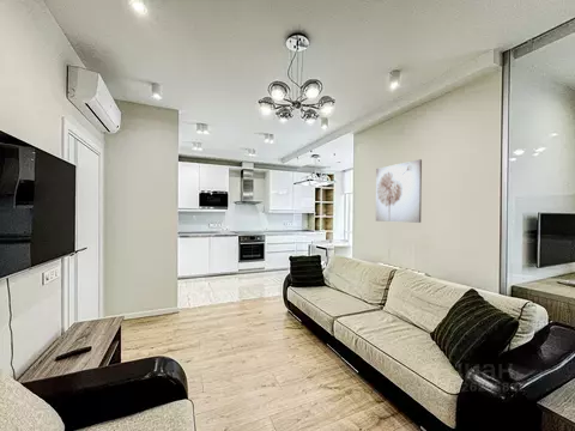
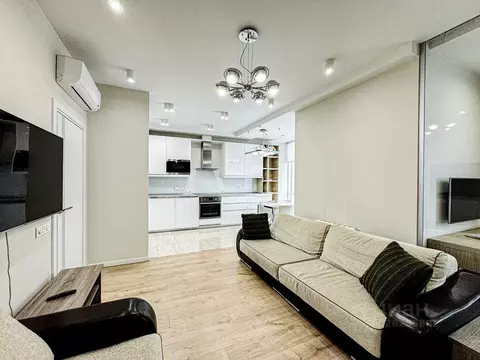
- wall art (397, 193)
